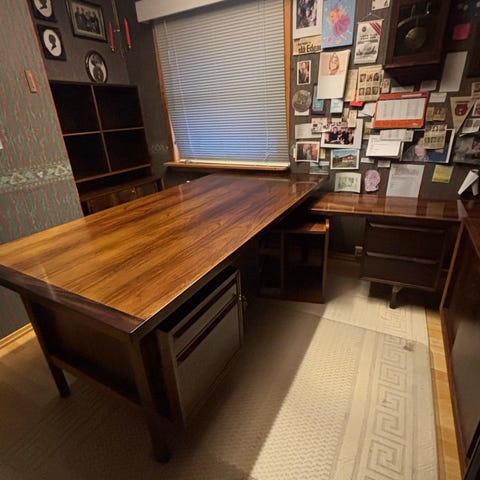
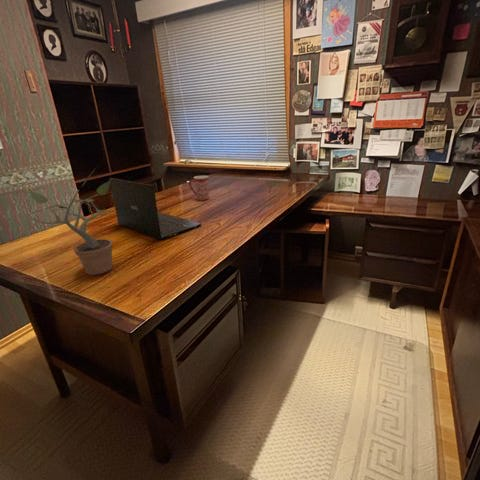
+ potted plant (78, 223)
+ mug (199, 188)
+ laptop (155, 201)
